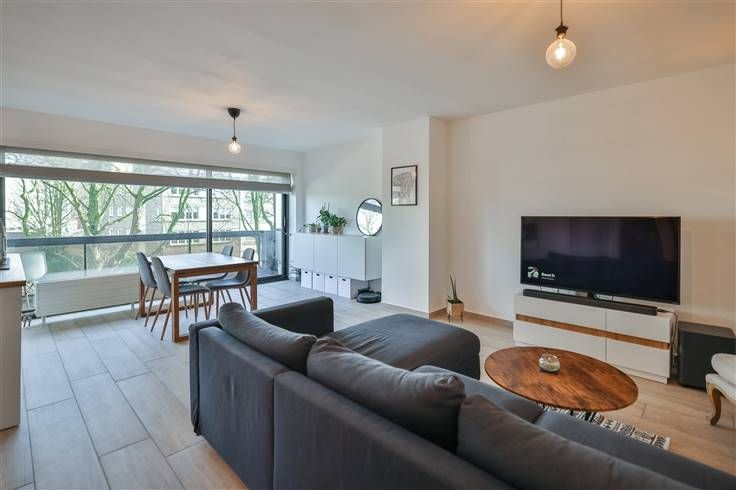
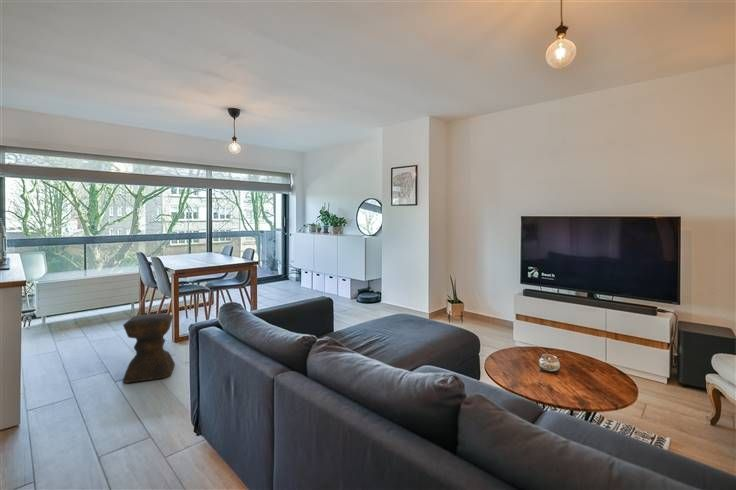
+ stool (150, 344)
